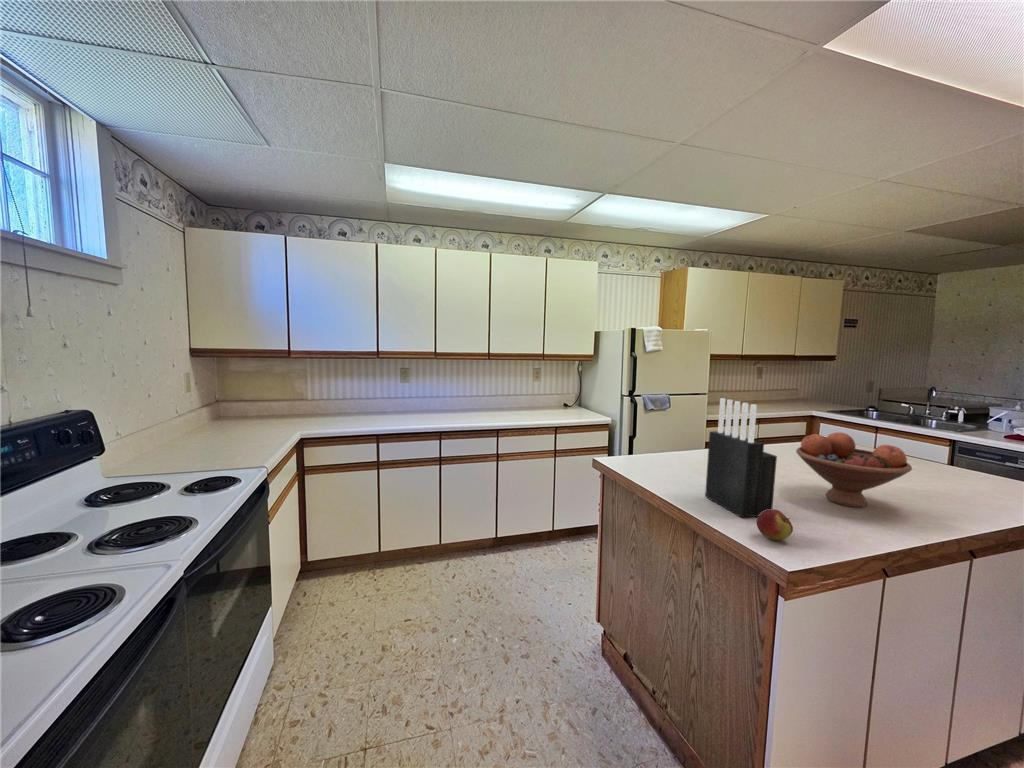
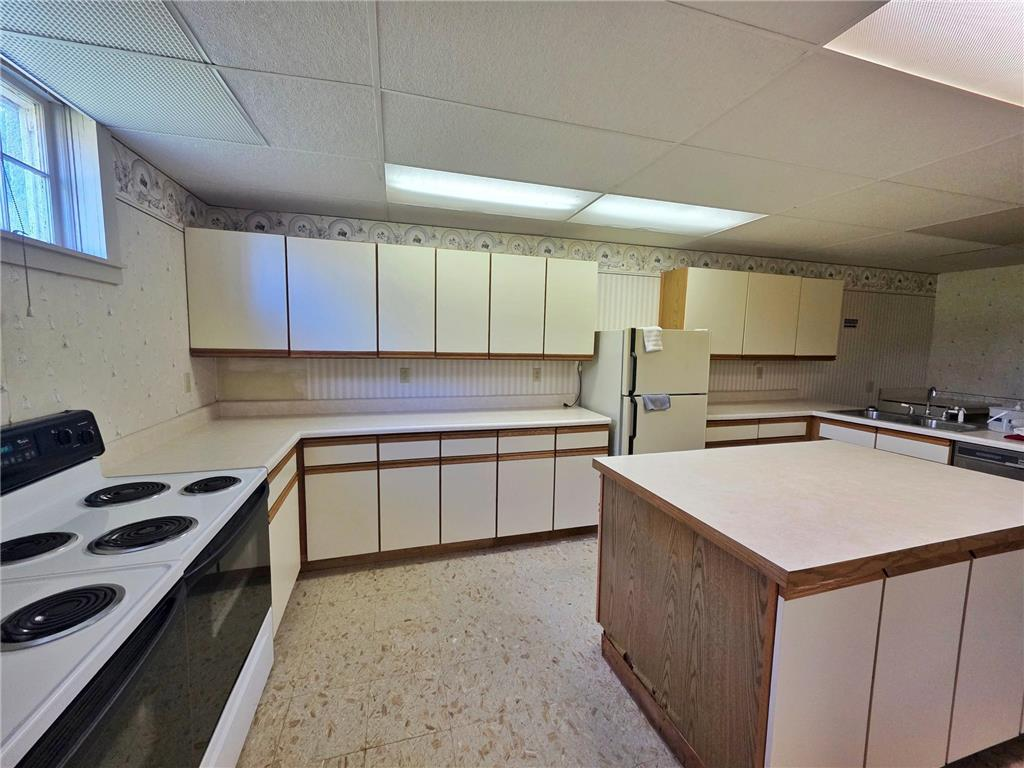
- knife block (743, 454)
- fruit bowl (848, 470)
- apple (774, 524)
